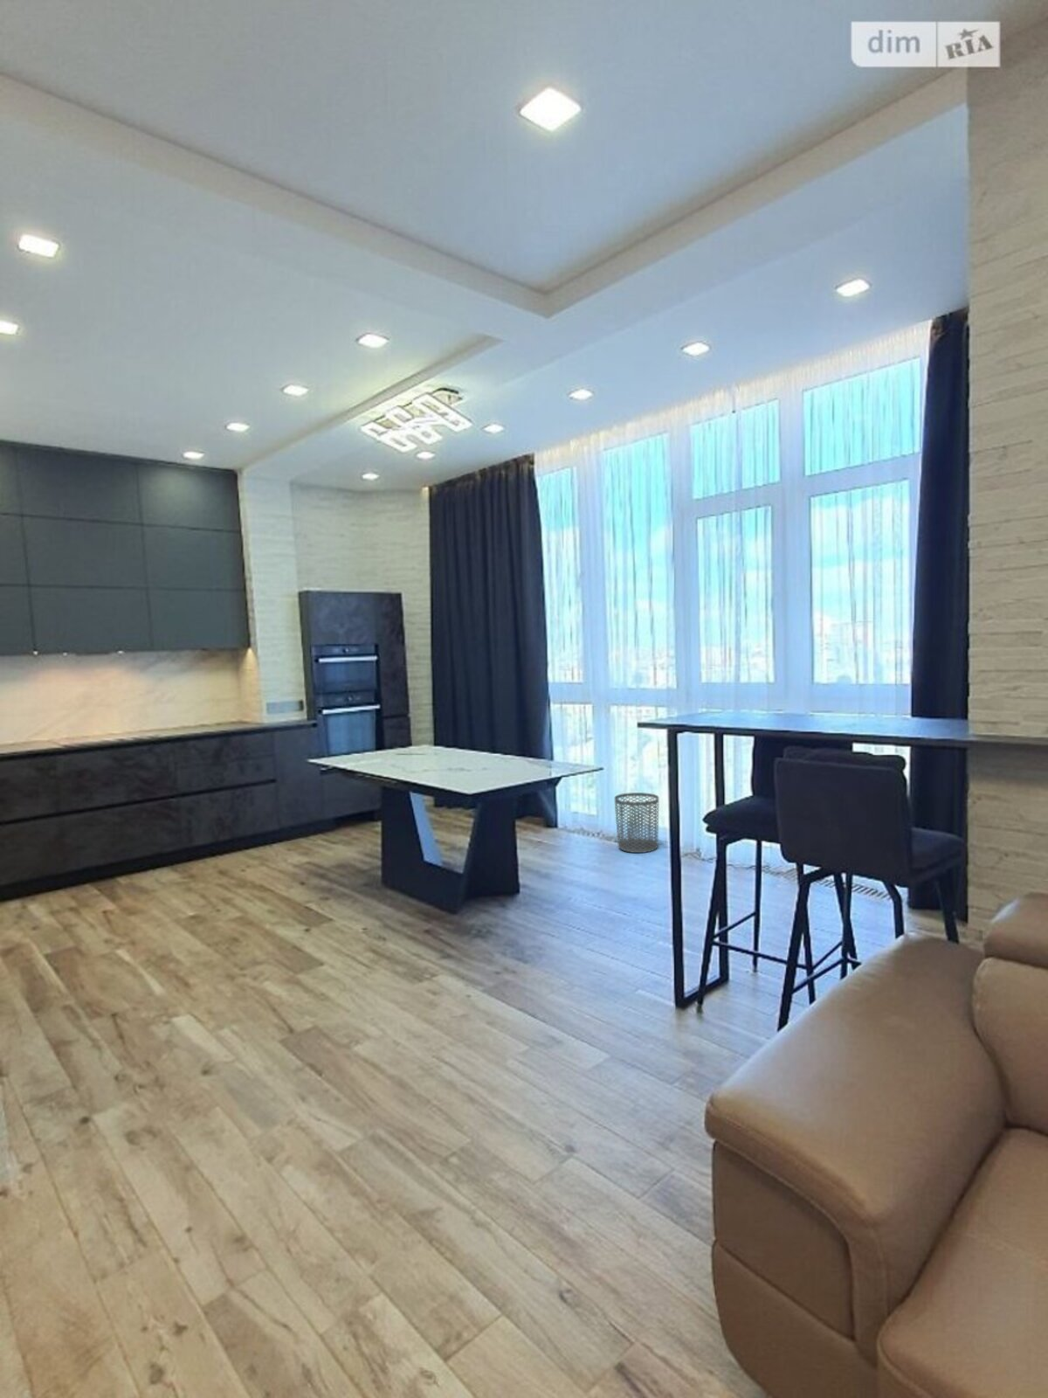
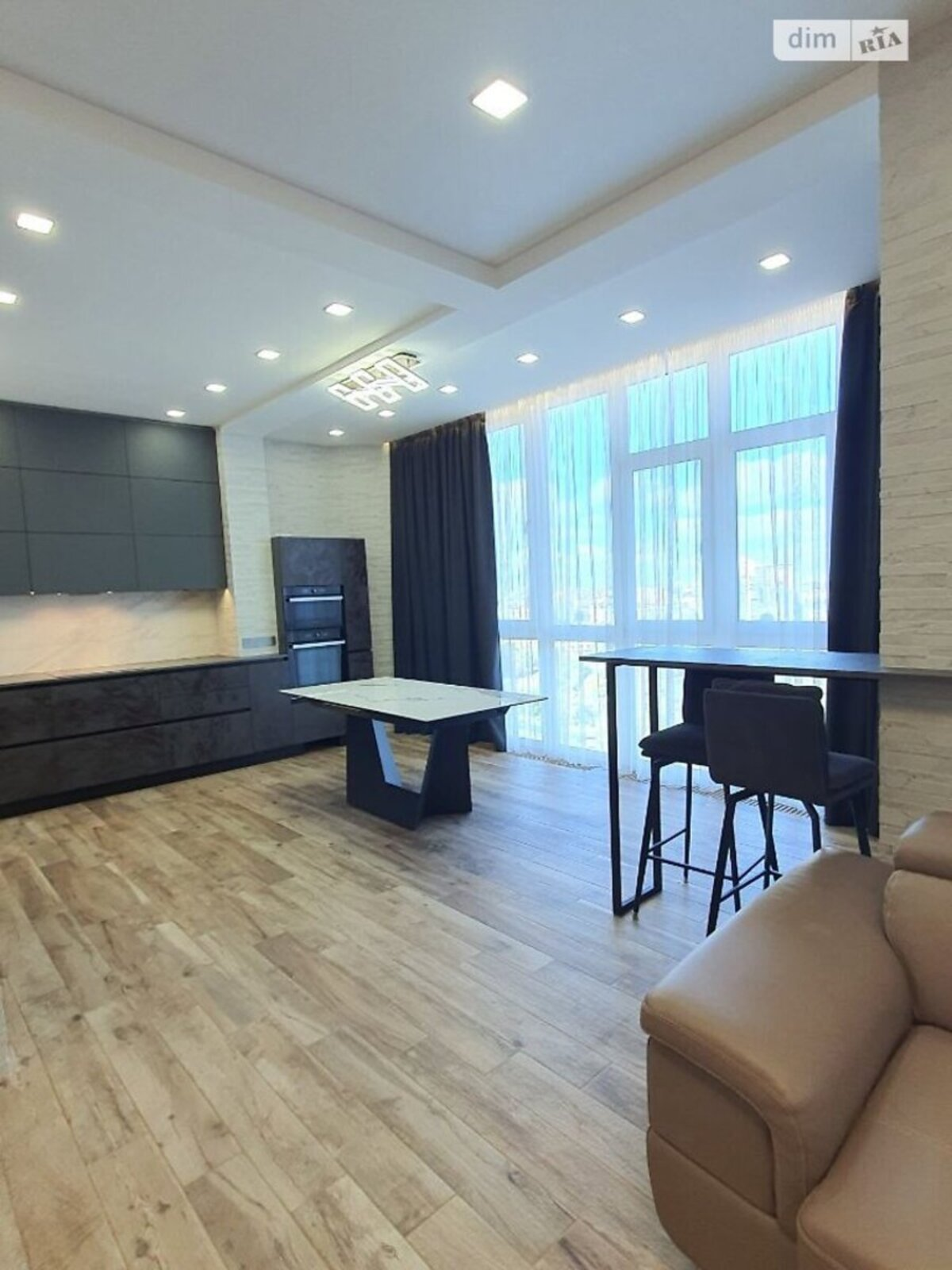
- waste bin (636, 822)
